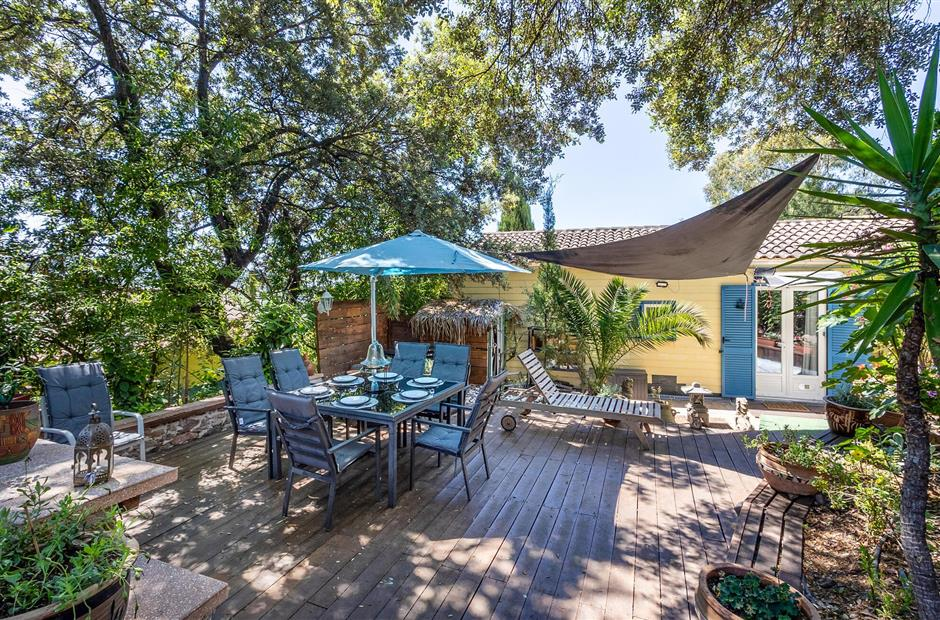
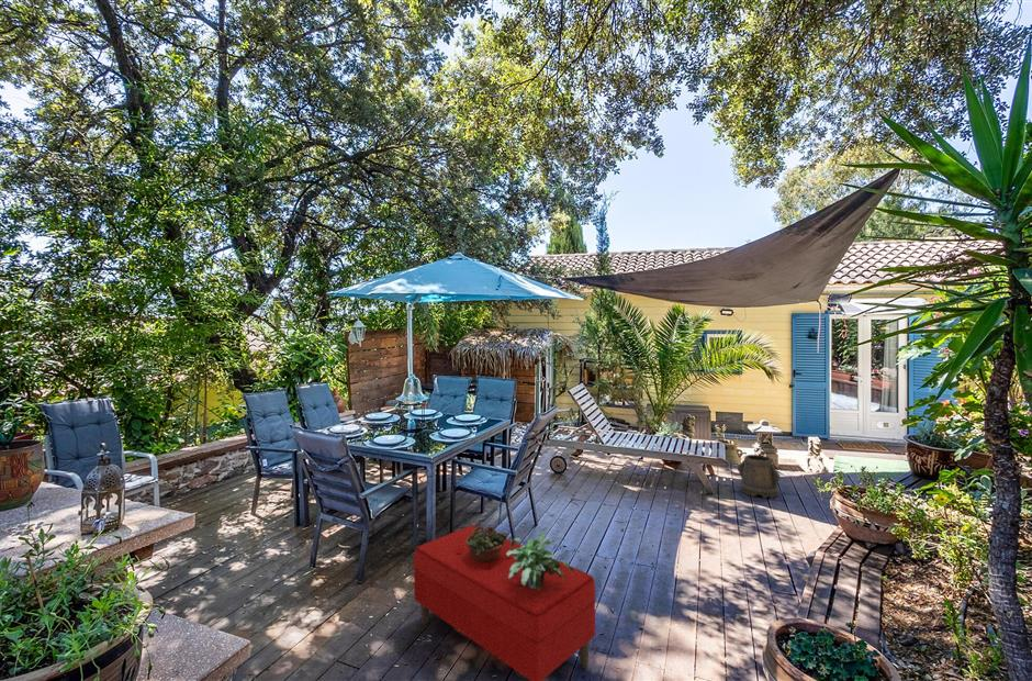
+ potted plant (535, 560)
+ bench (498, 601)
+ succulent planter (483, 539)
+ bucket (758, 475)
